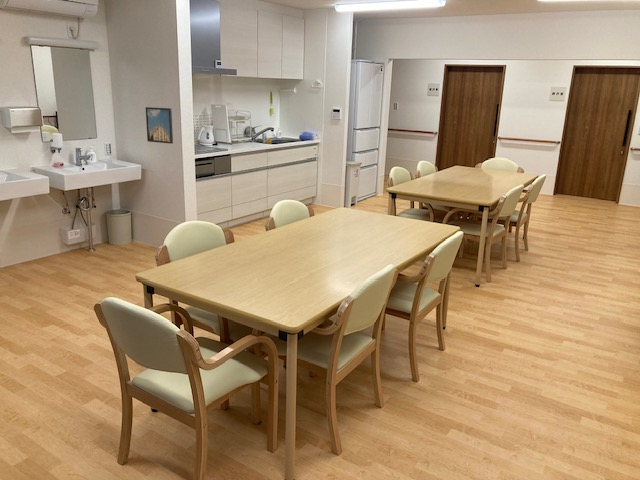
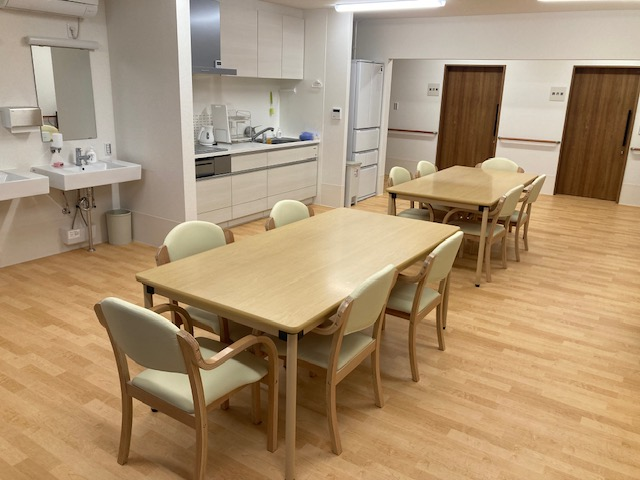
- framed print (159, 125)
